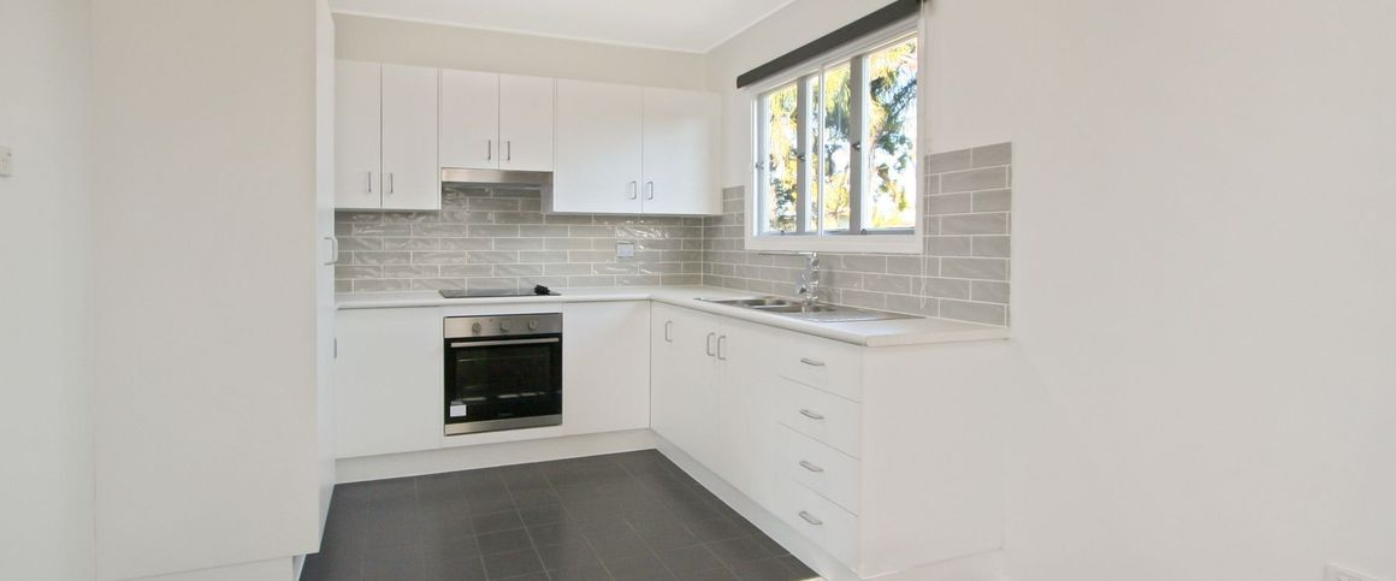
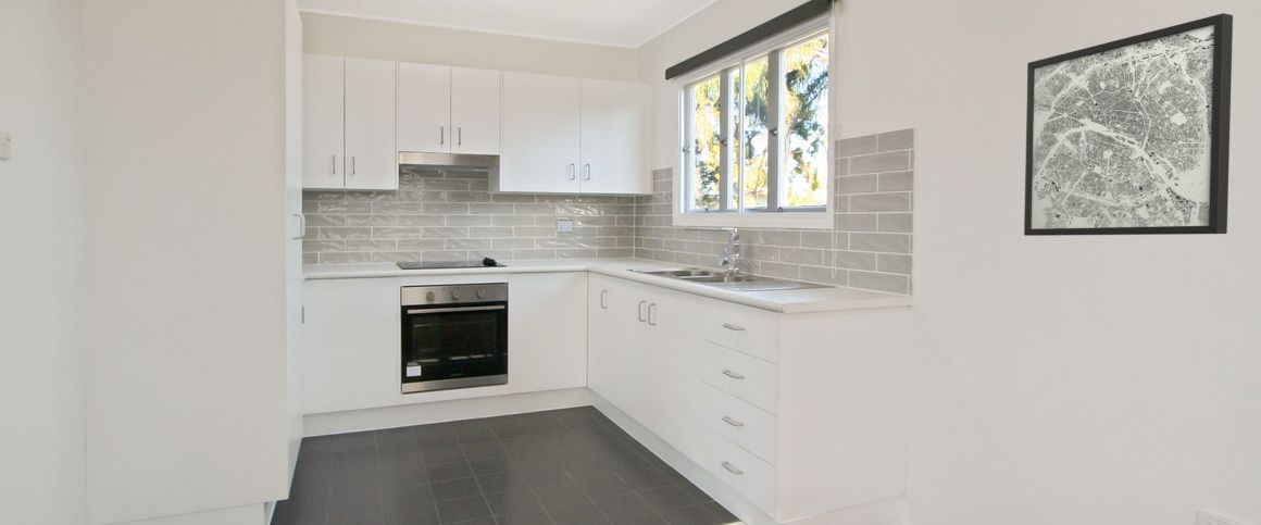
+ wall art (1115, 138)
